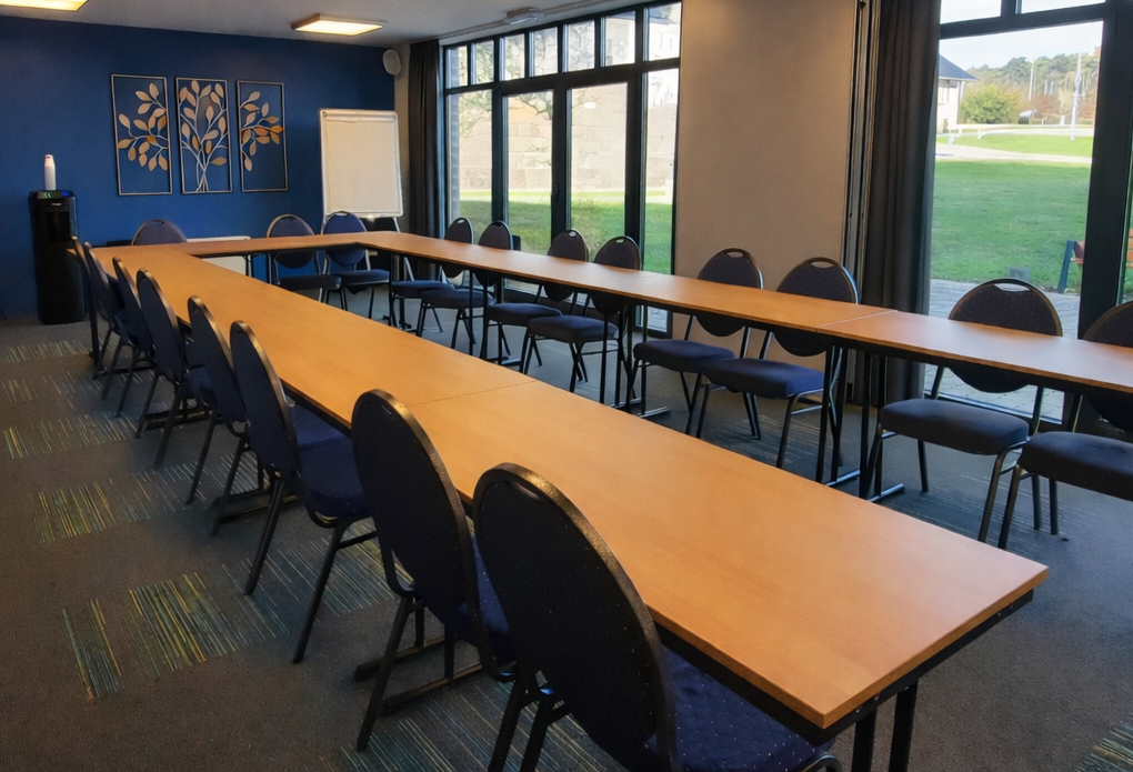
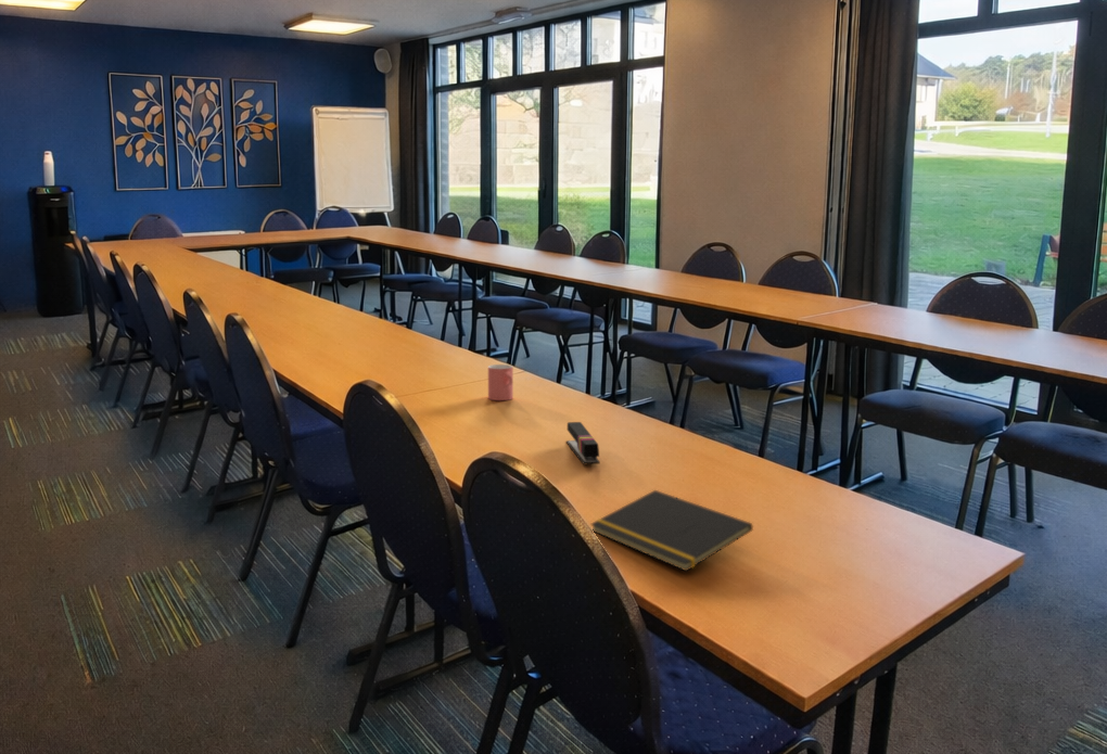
+ cup (502, 383)
+ stapler (582, 442)
+ notepad (669, 526)
